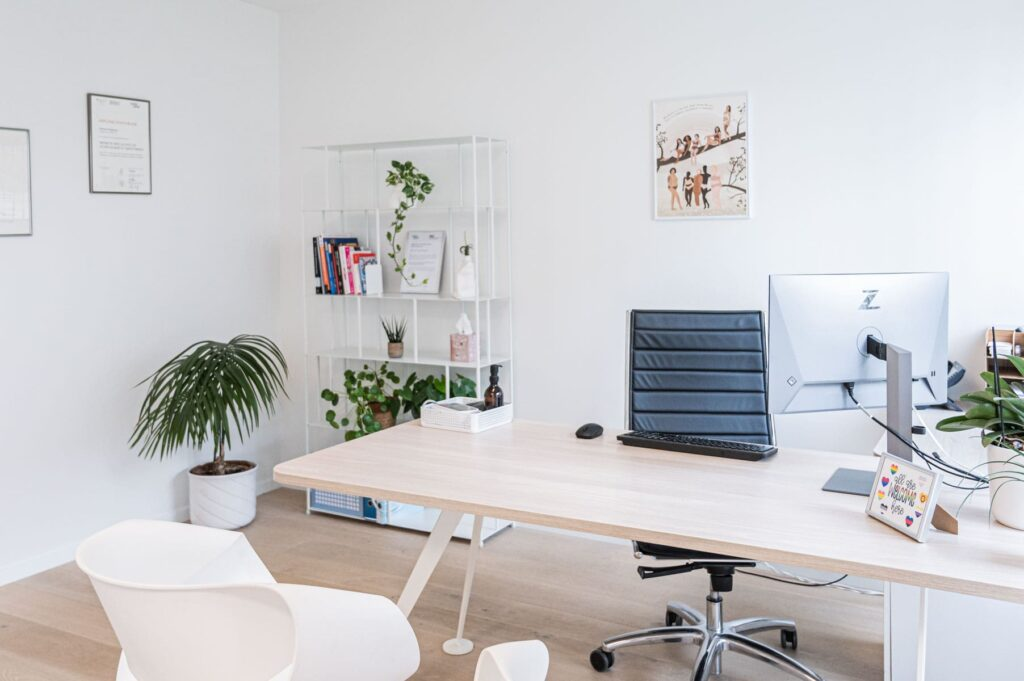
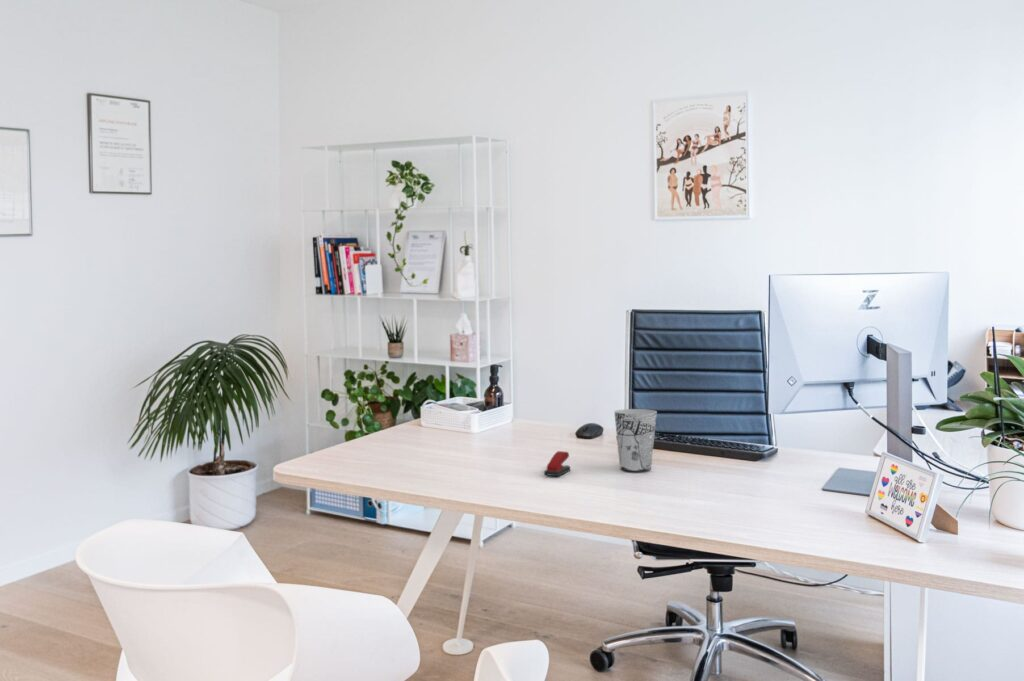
+ cup (635, 440)
+ stapler (558, 462)
